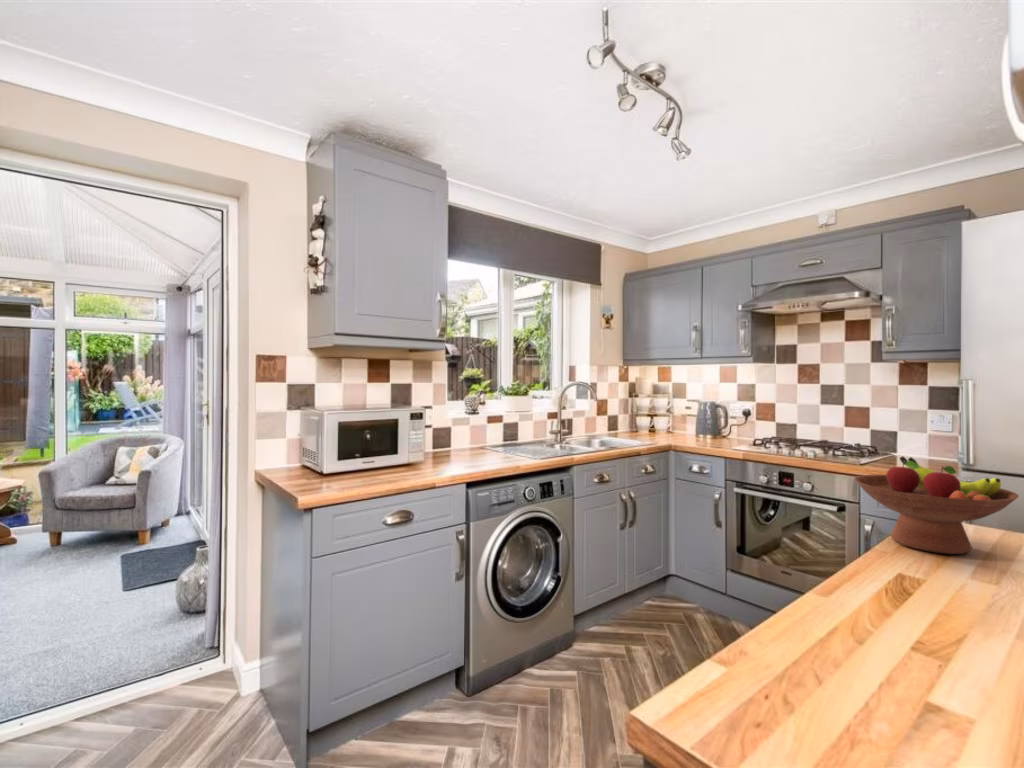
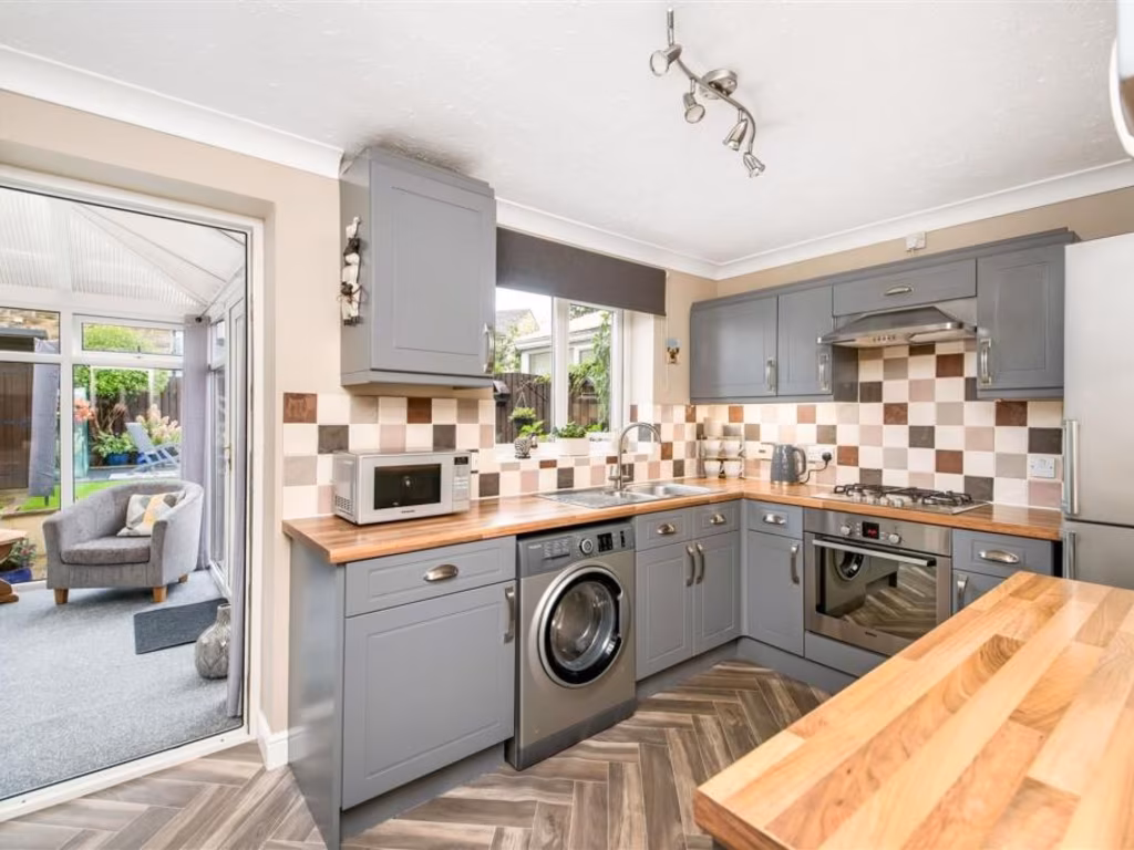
- fruit bowl (929, 503)
